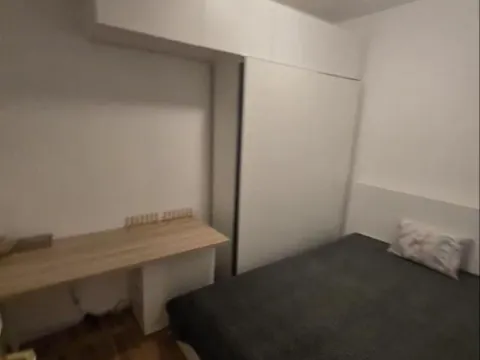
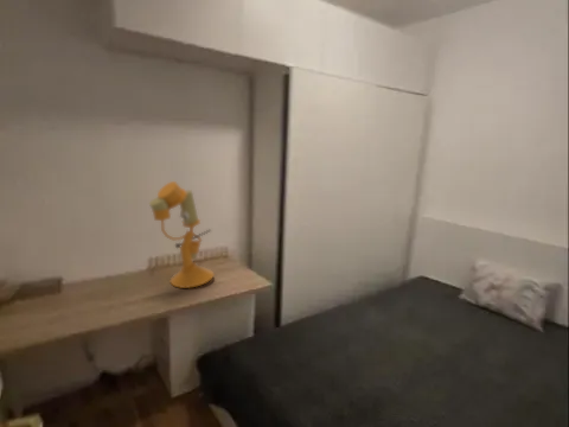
+ desk lamp (184, 235)
